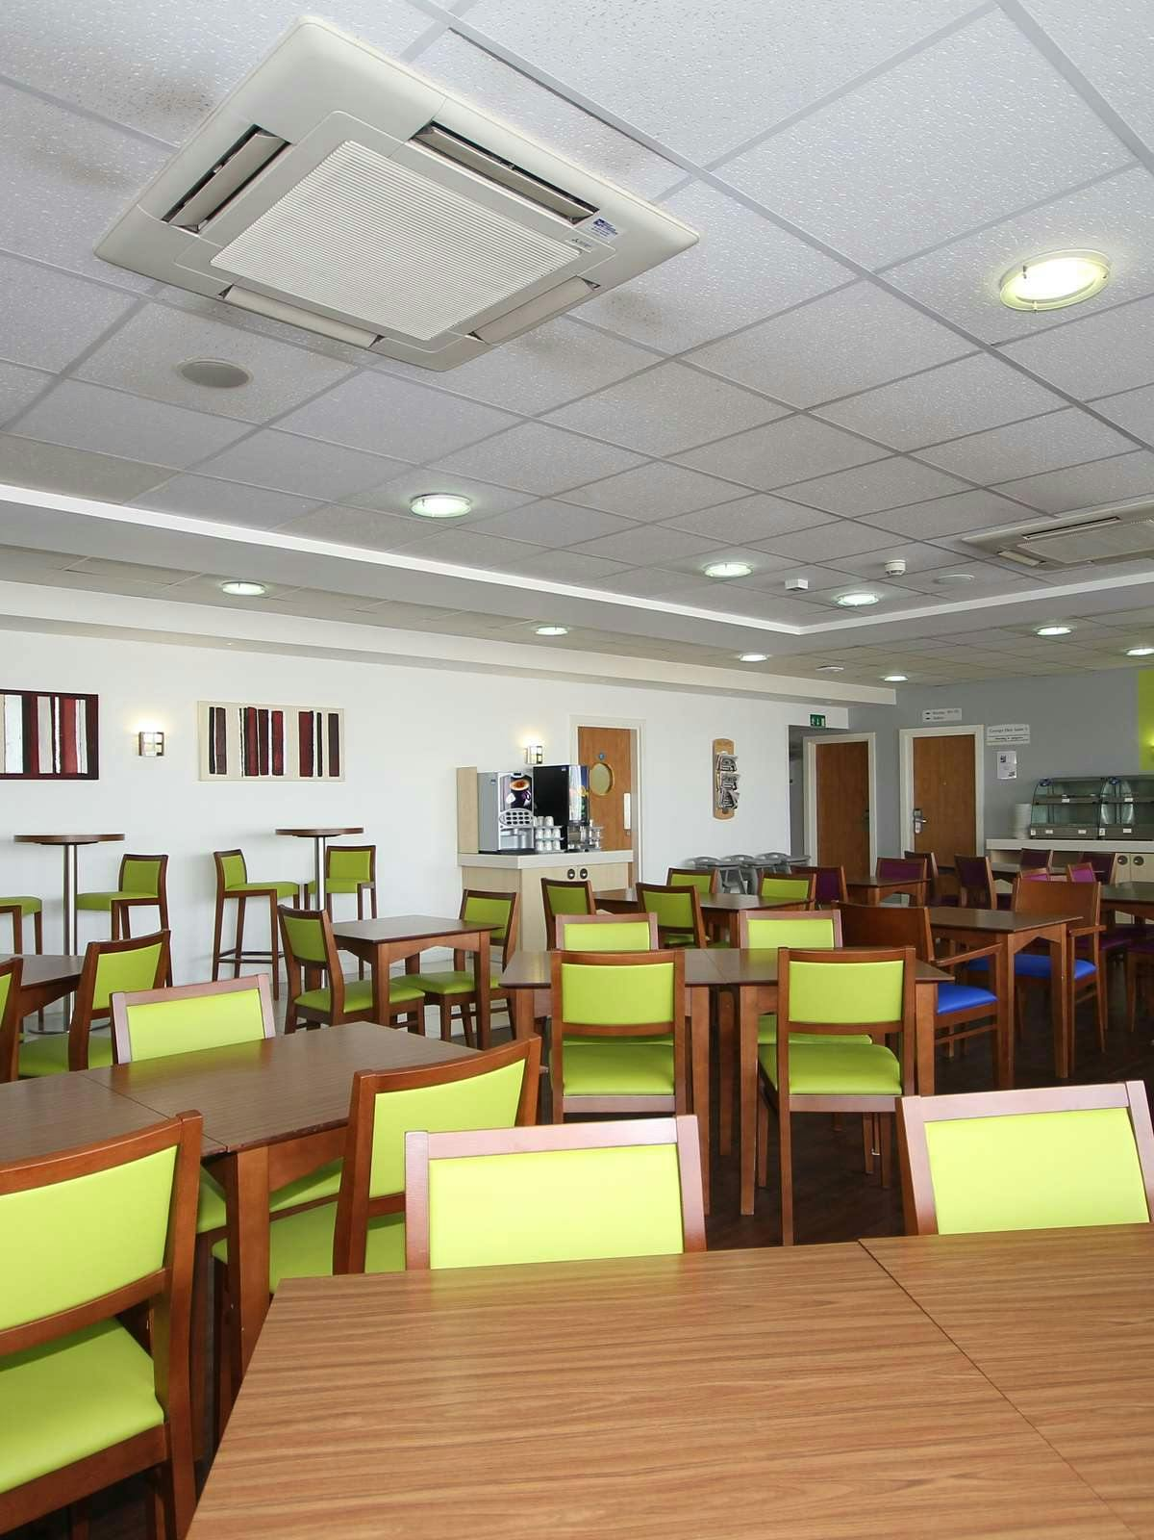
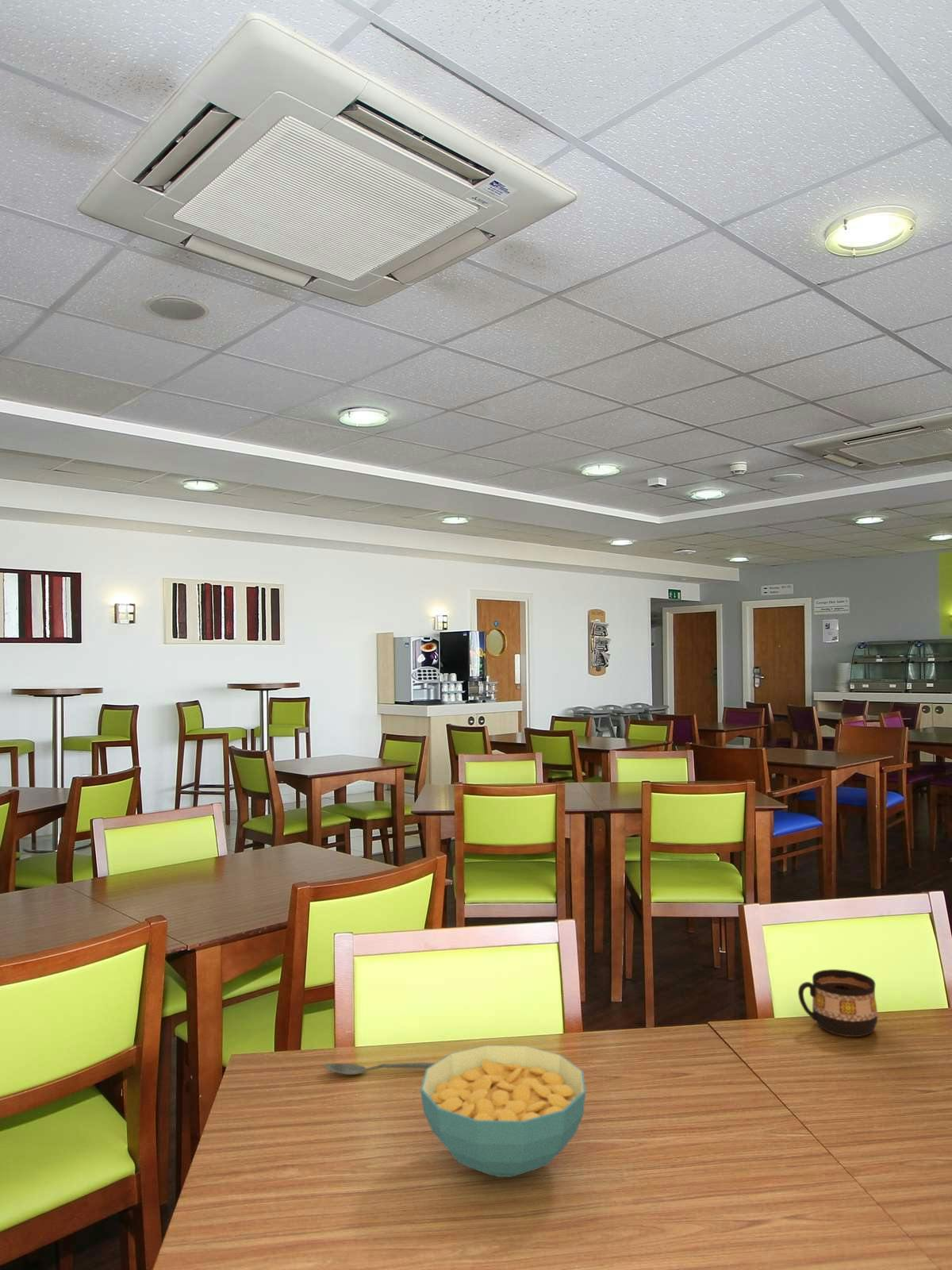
+ cereal bowl (504, 1121)
+ spoon (392, 1067)
+ cup (840, 1003)
